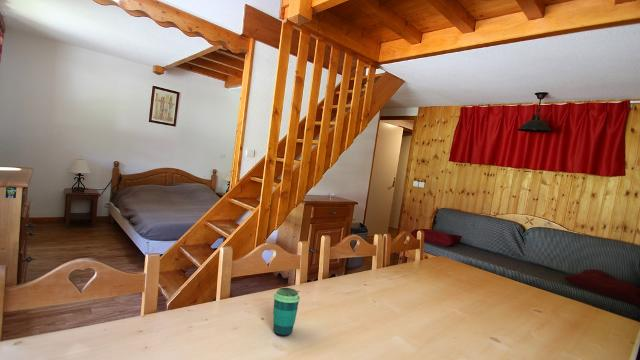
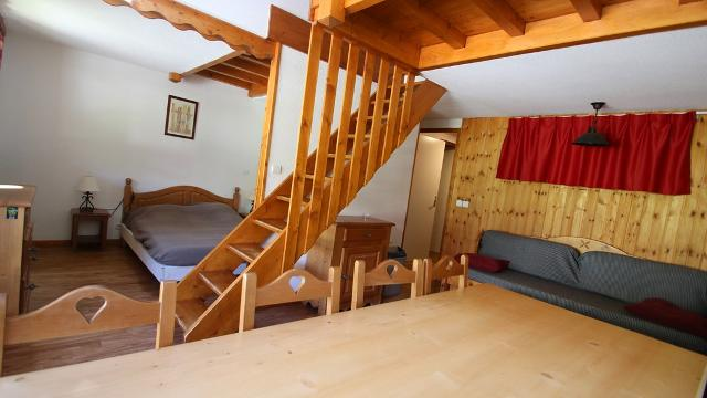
- cup (285, 310)
